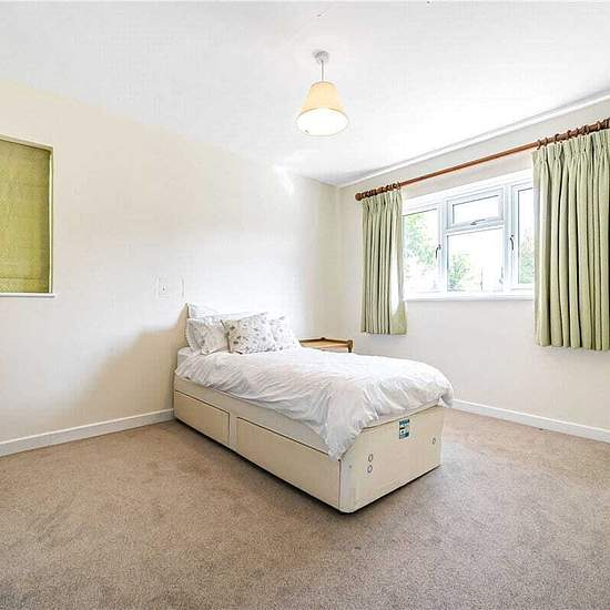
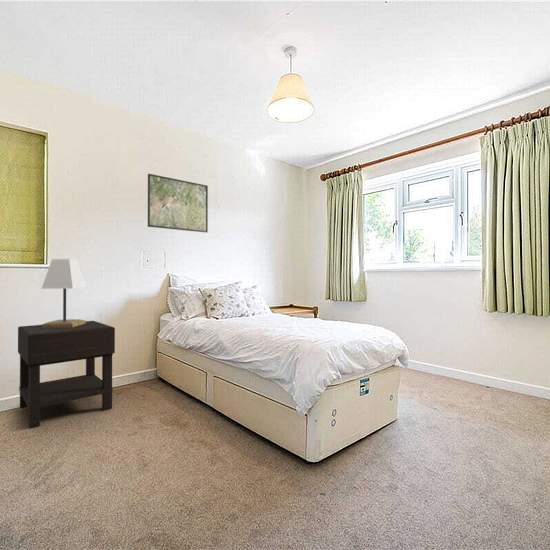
+ nightstand (65, 361)
+ lamp (64, 292)
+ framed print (179, 204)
